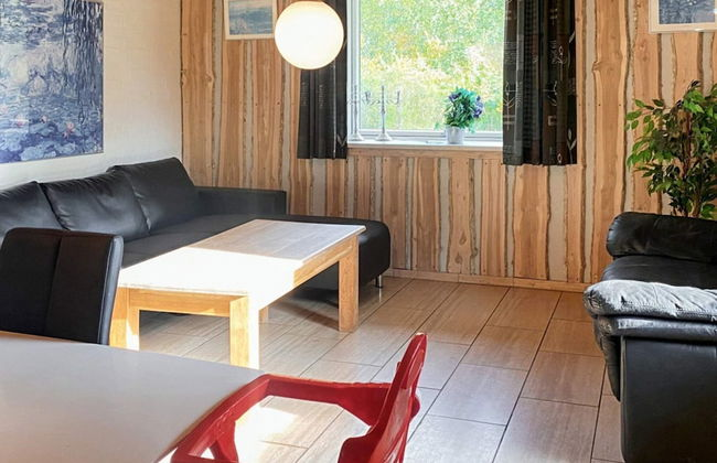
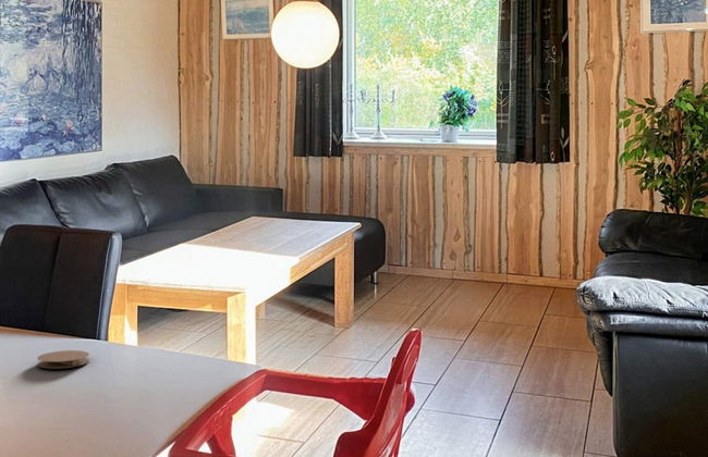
+ coaster (63, 359)
